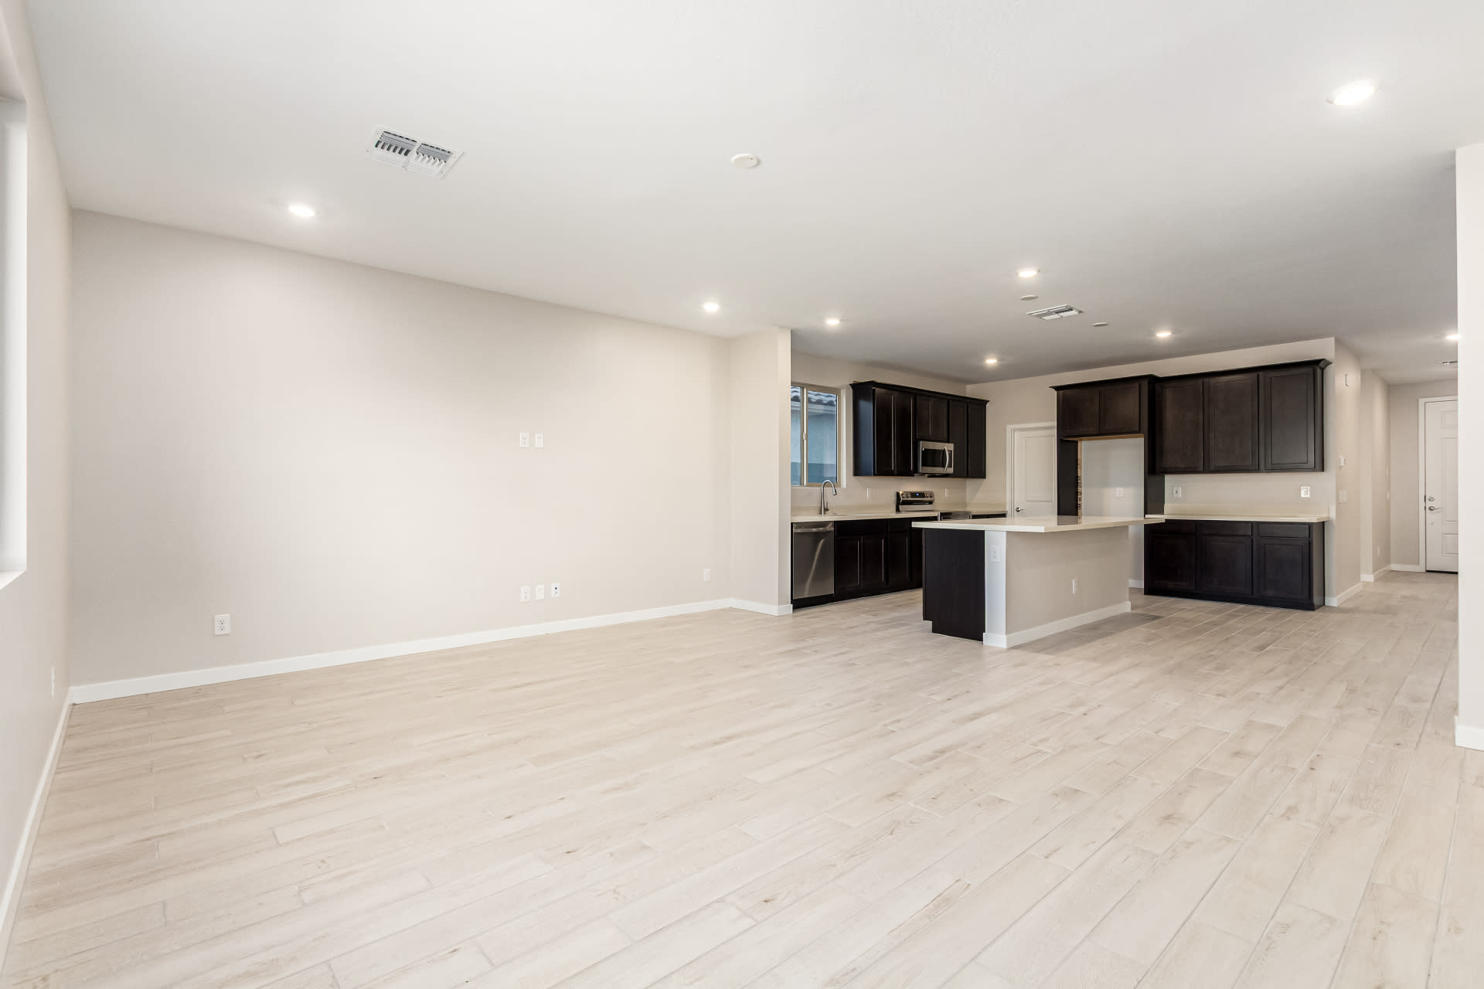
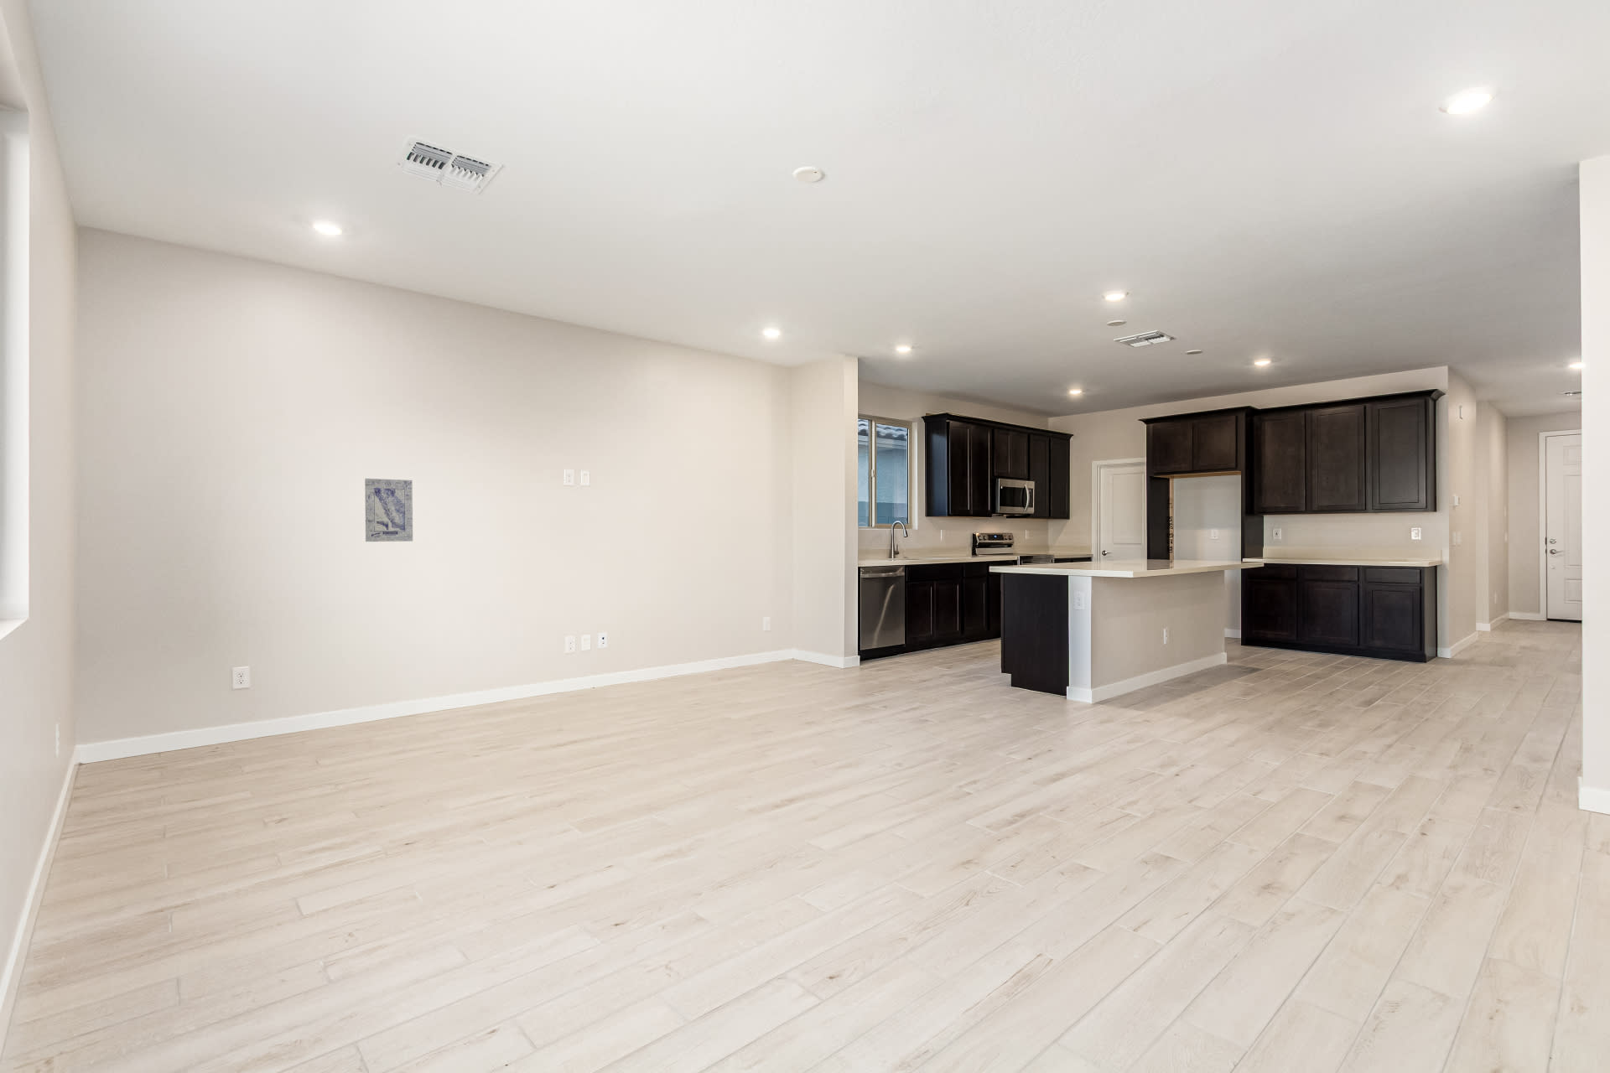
+ wall art (389, 510)
